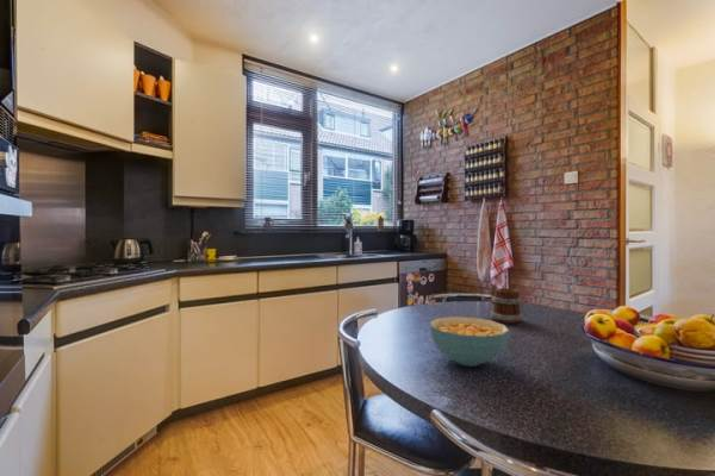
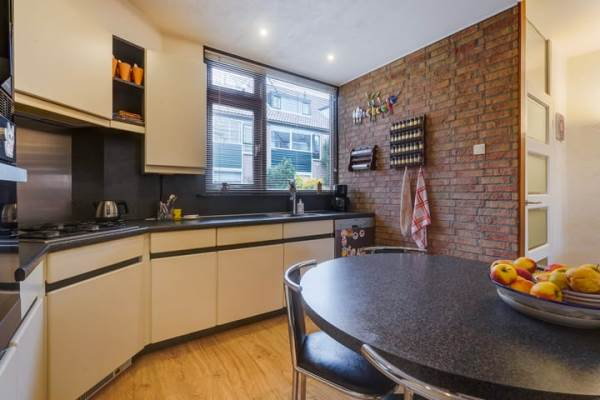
- mug (503, 302)
- cereal bowl (467, 343)
